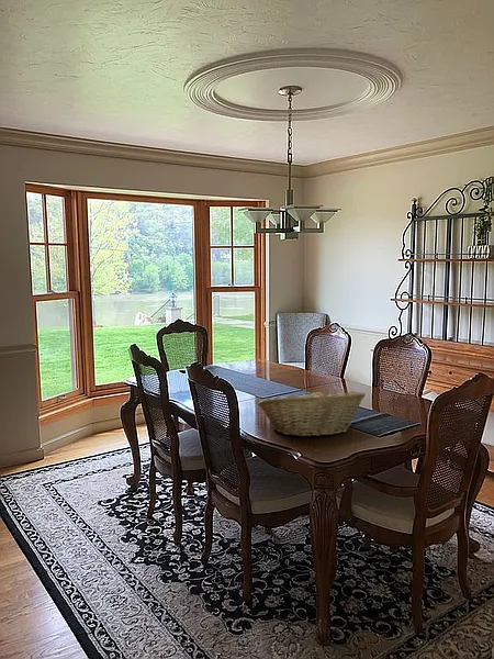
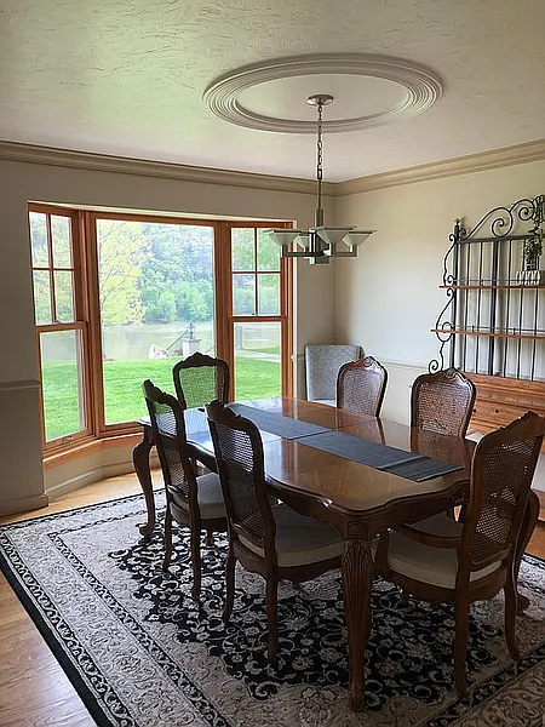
- fruit basket (311, 407)
